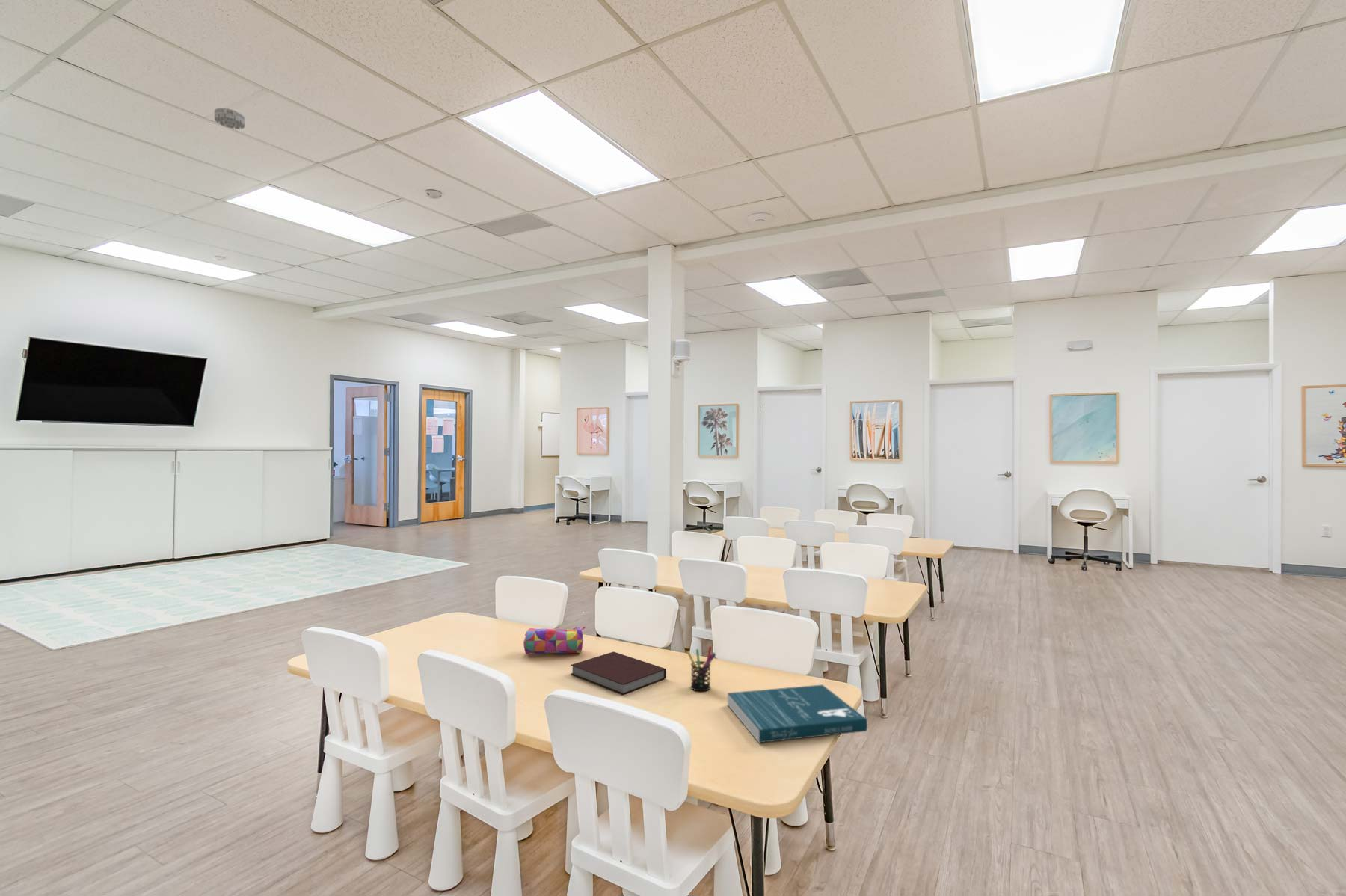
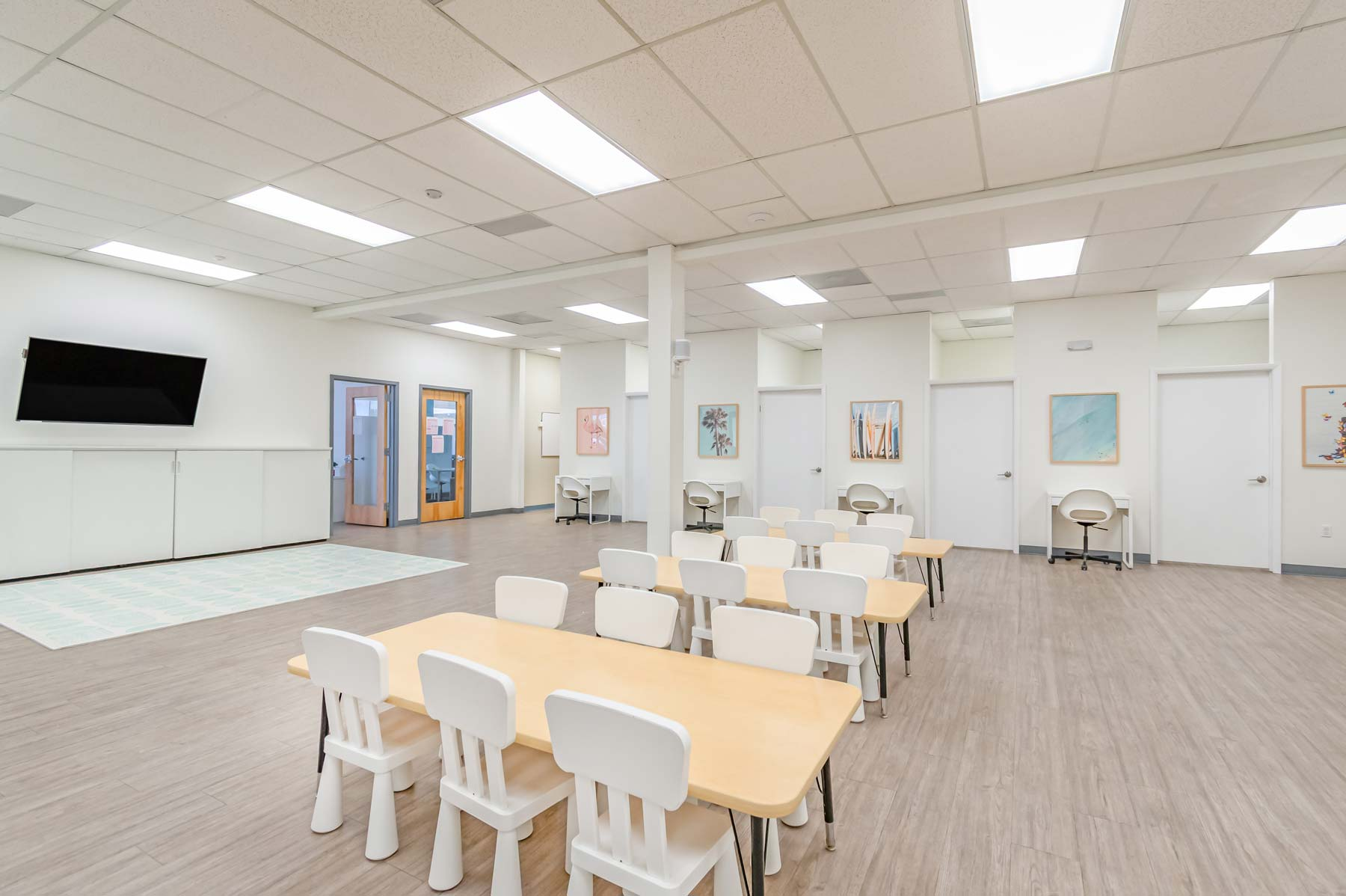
- pen holder (701, 666)
- book (793, 711)
- pencil case (554, 640)
- smoke detector (230, 117)
- notebook (618, 671)
